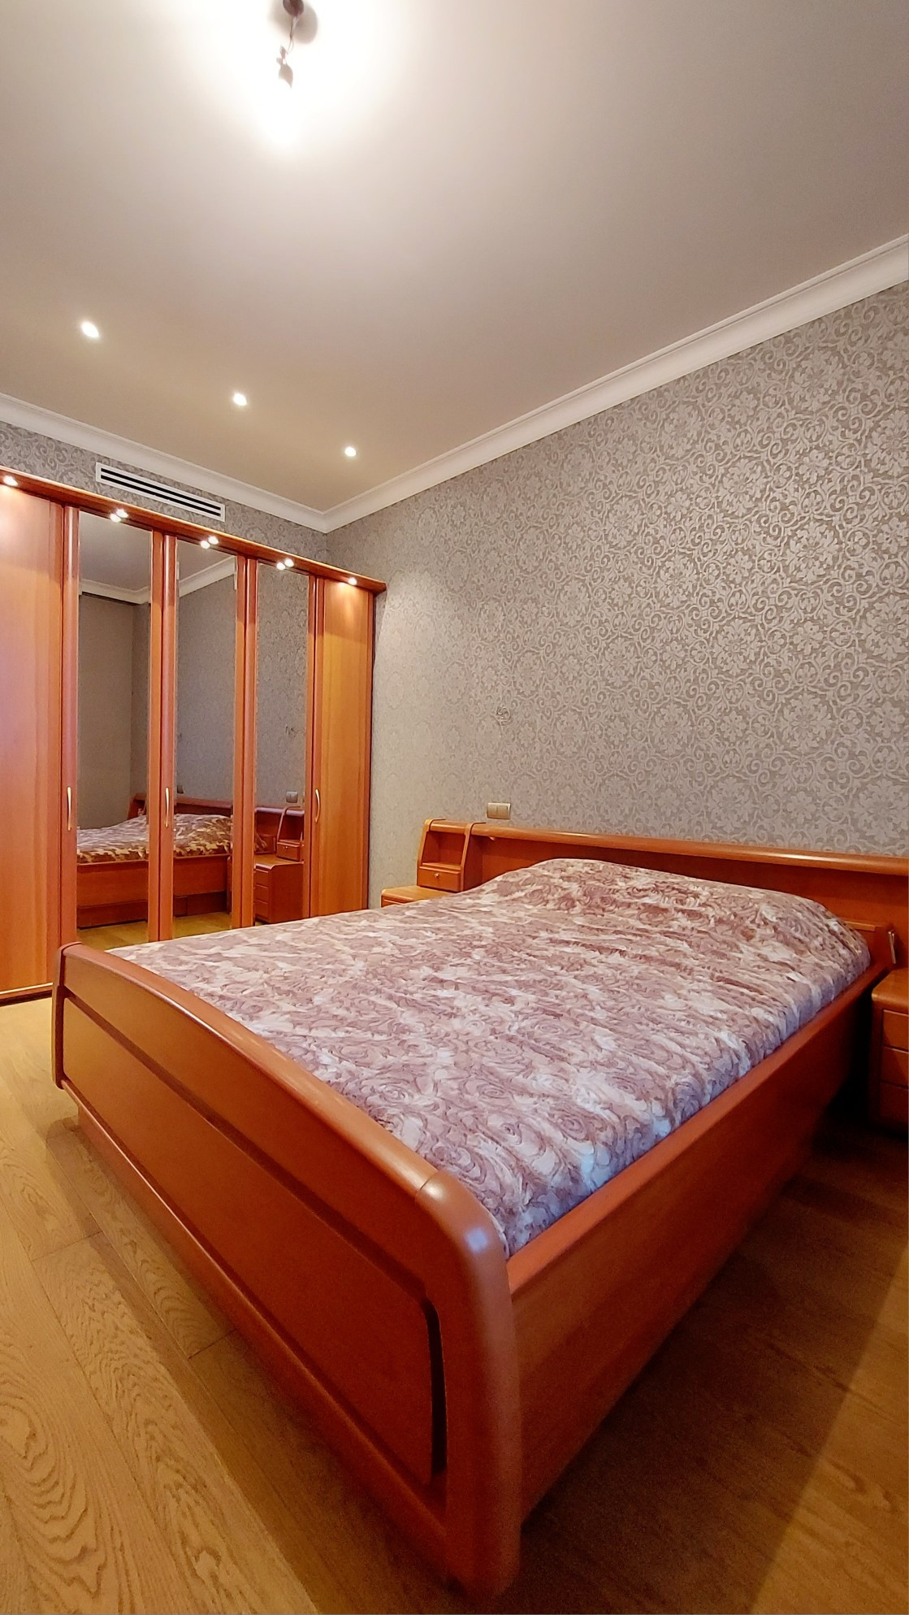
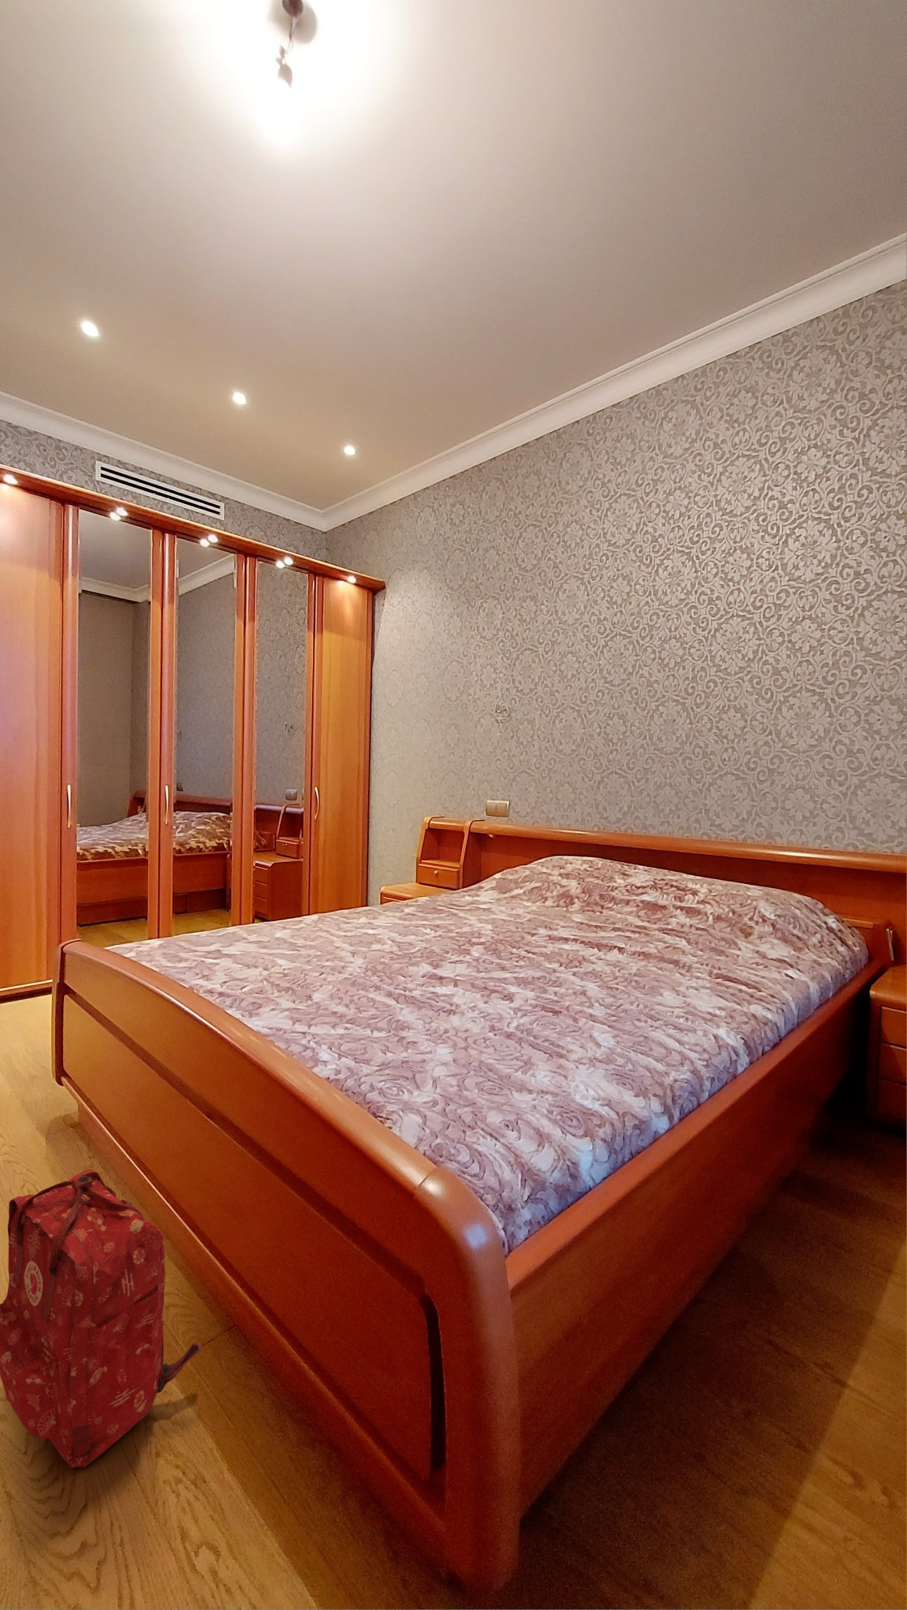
+ backpack (95, 1278)
